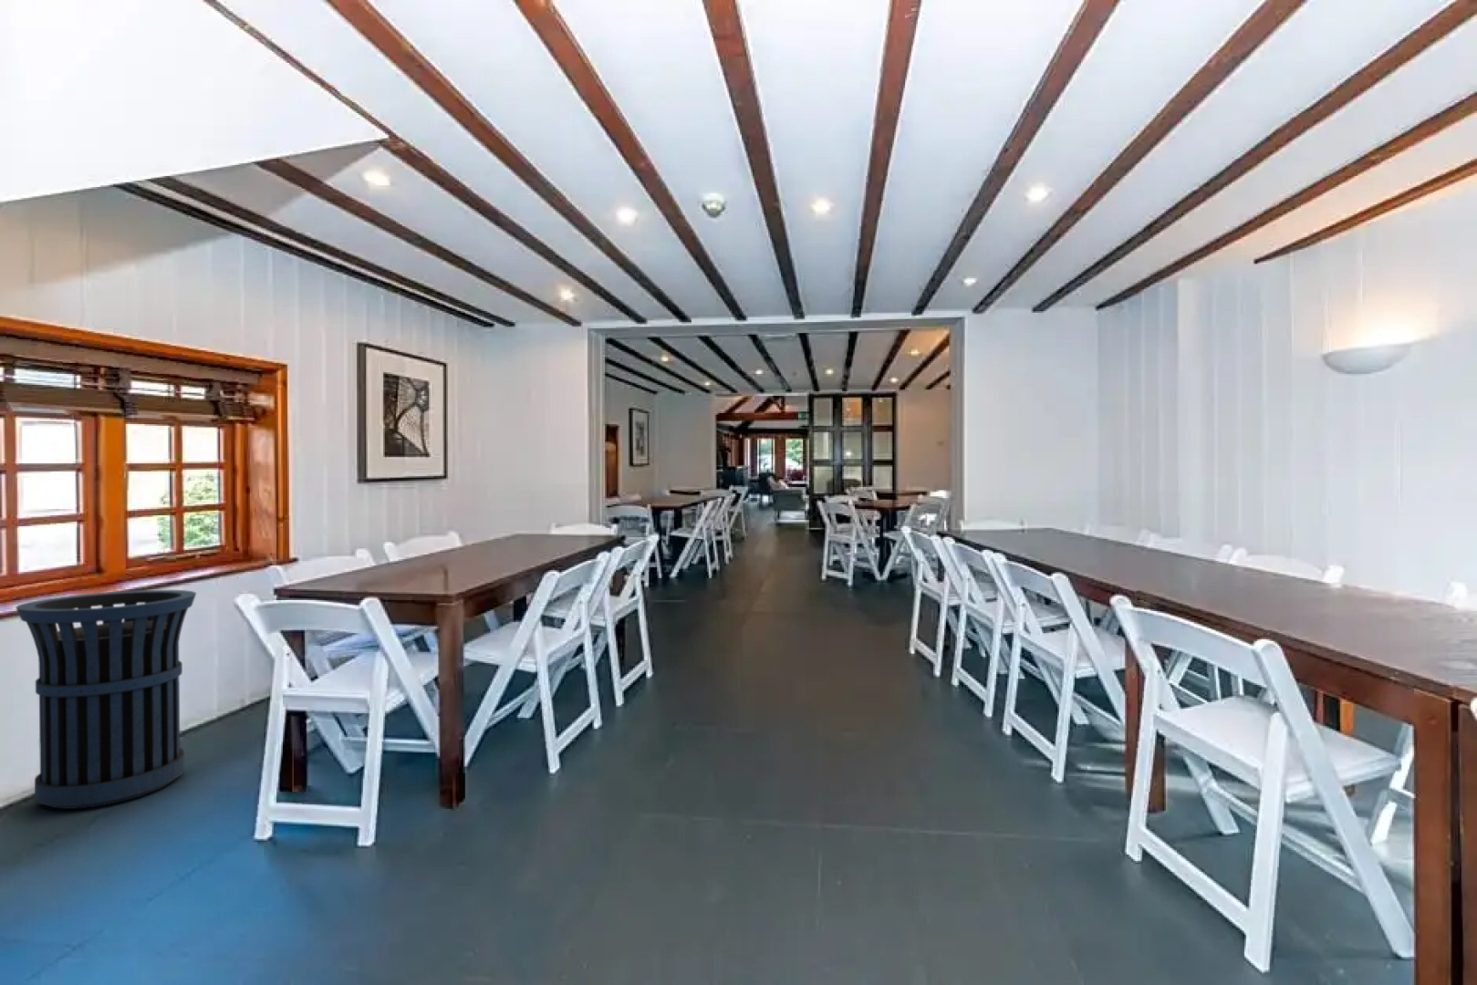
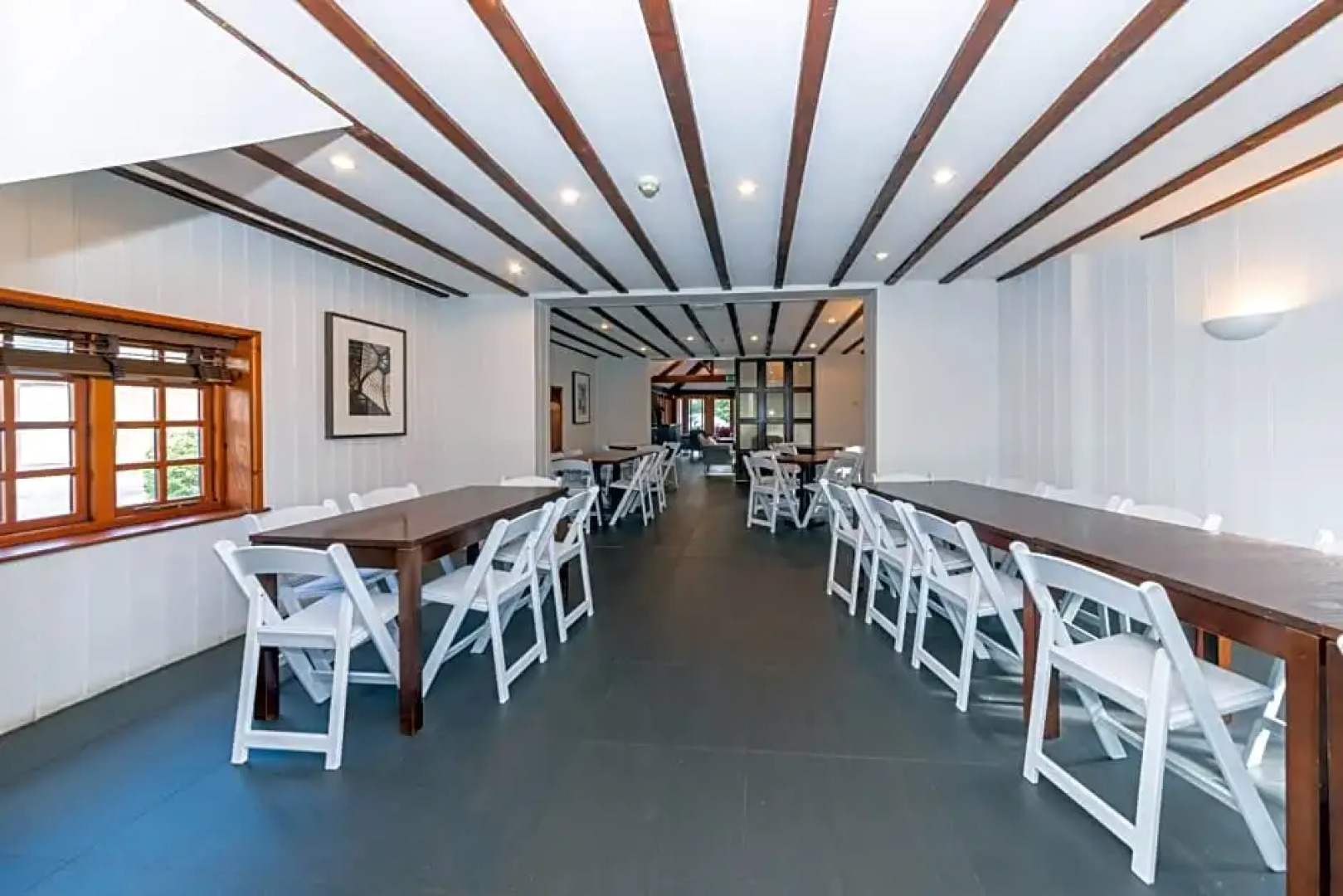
- trash can (112, 694)
